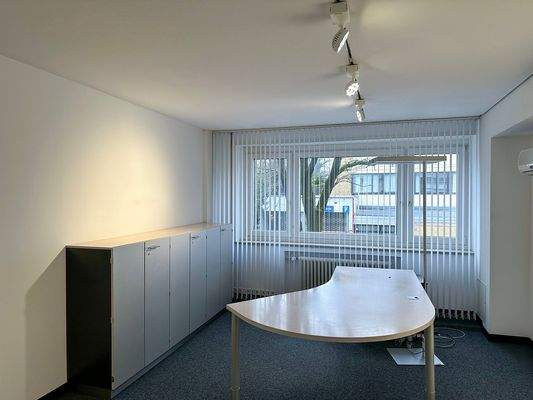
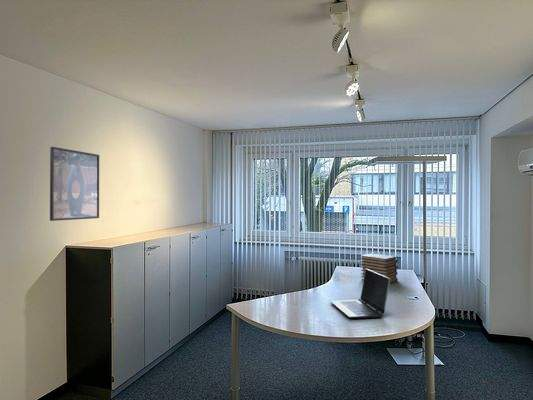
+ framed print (76, 185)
+ laptop computer (361, 292)
+ book stack (378, 268)
